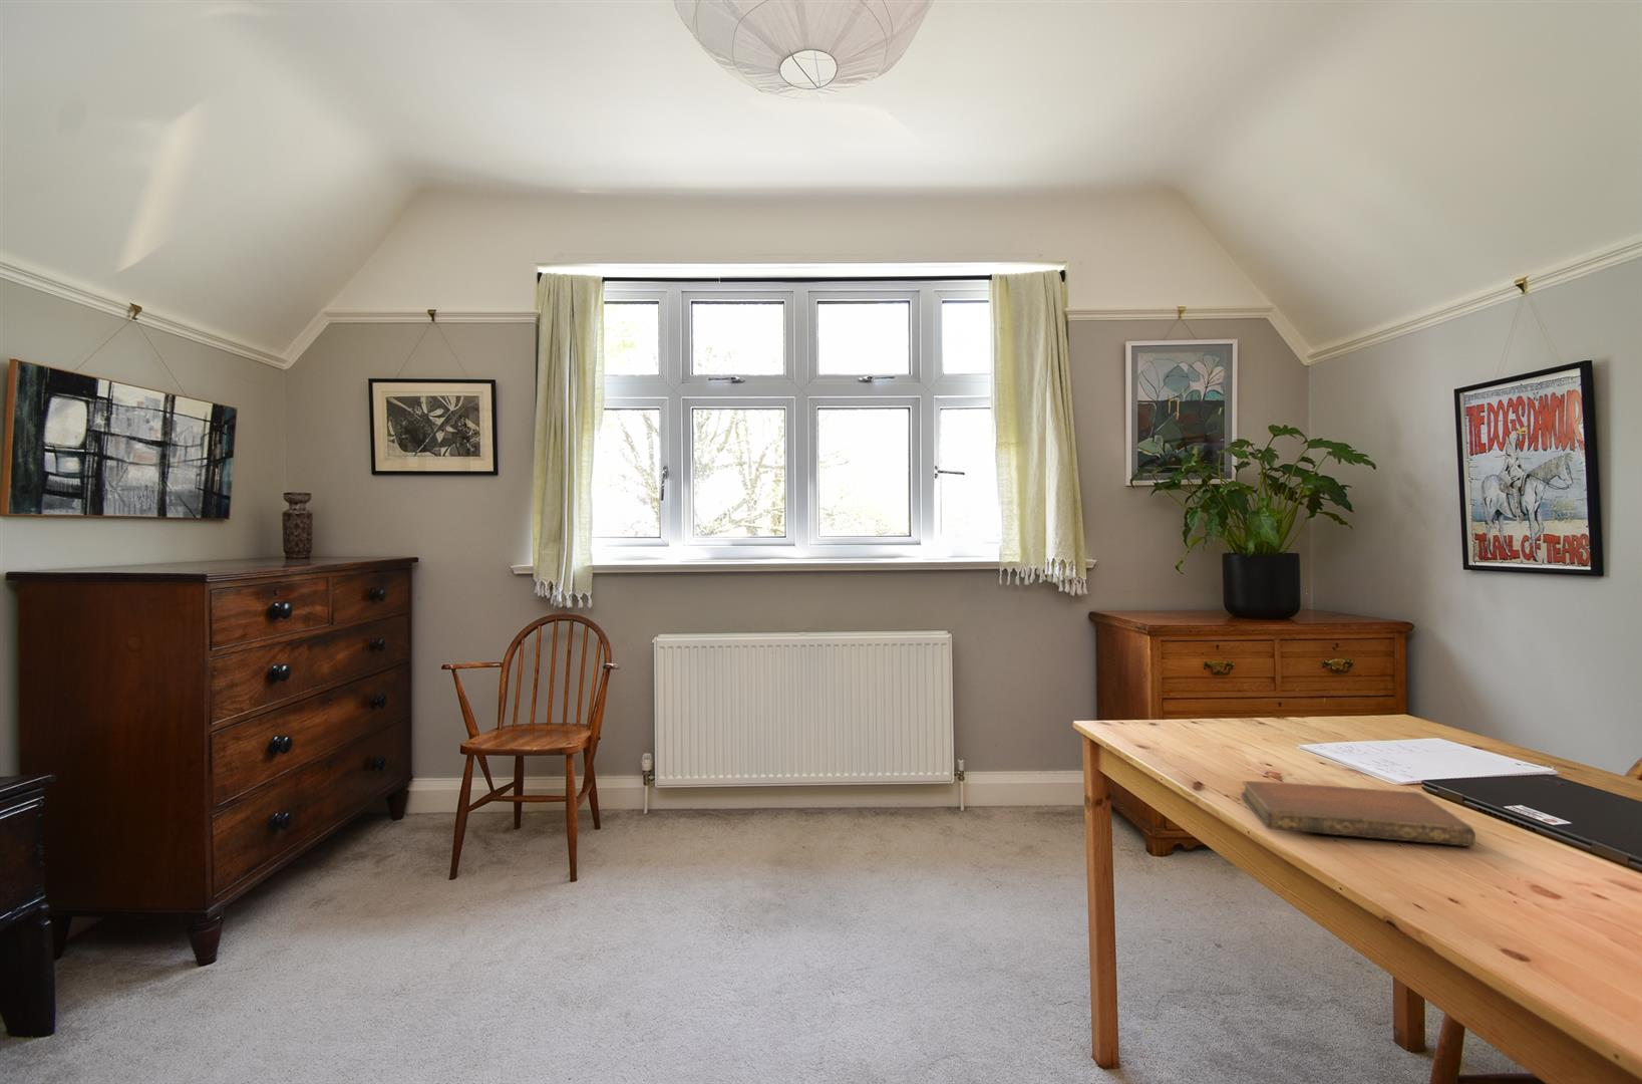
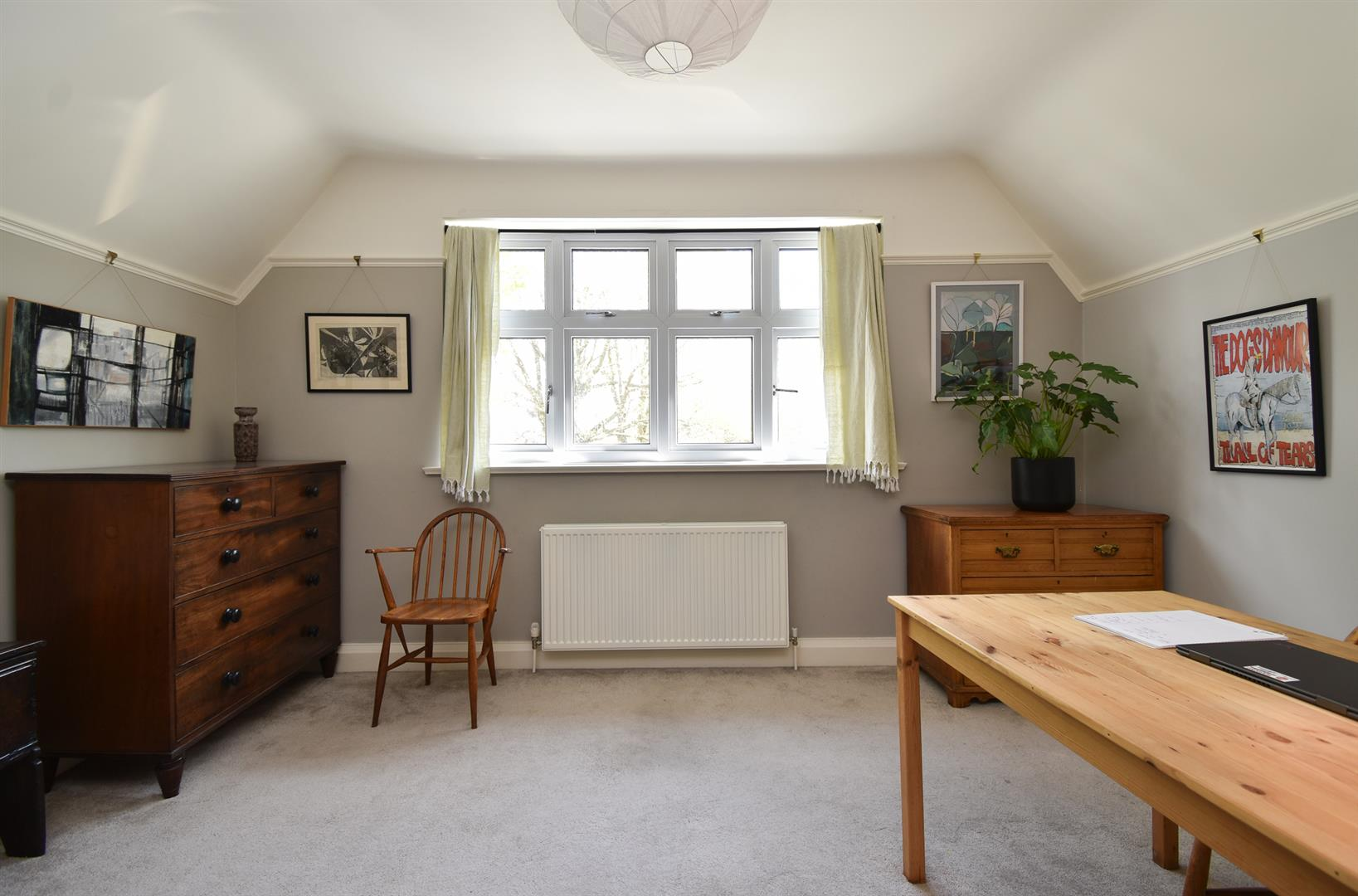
- notebook (1346, 811)
